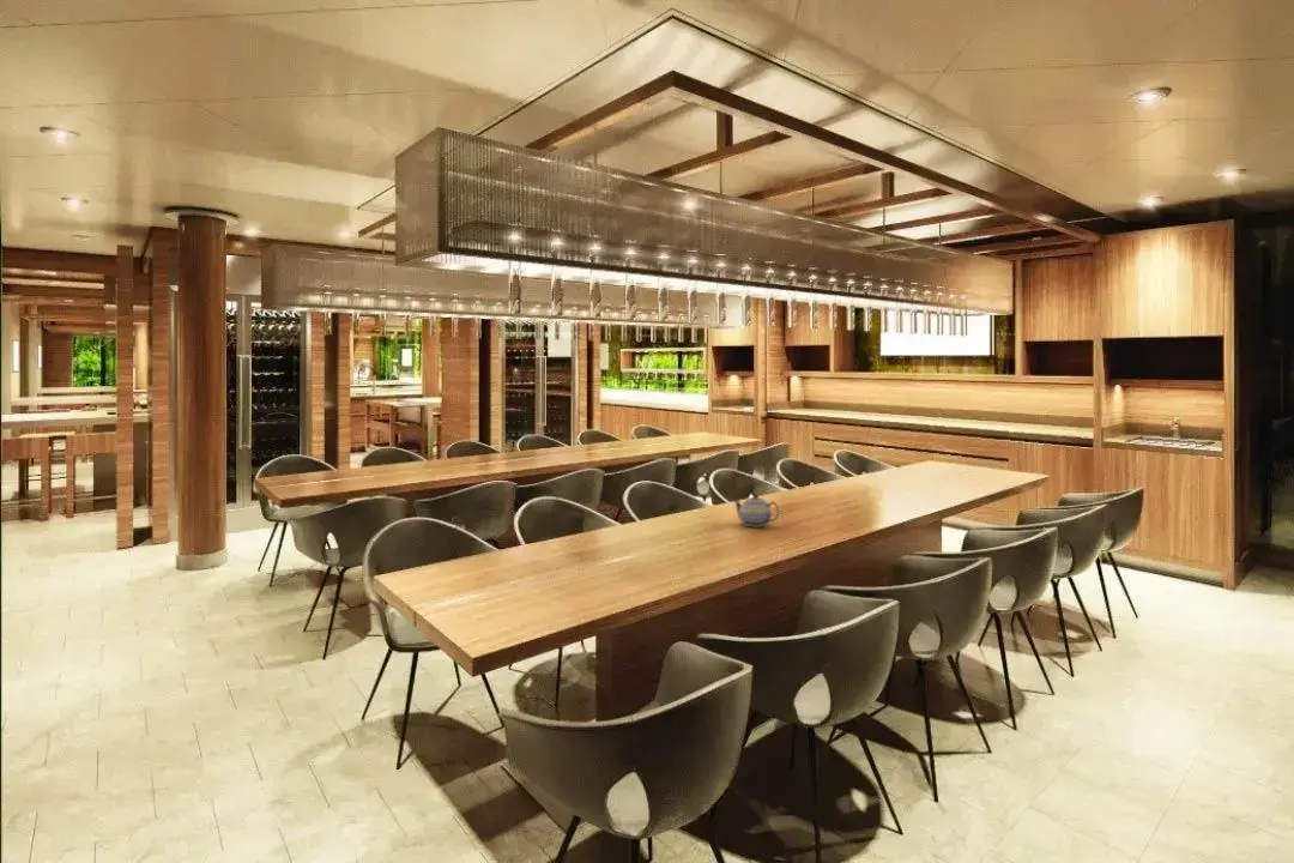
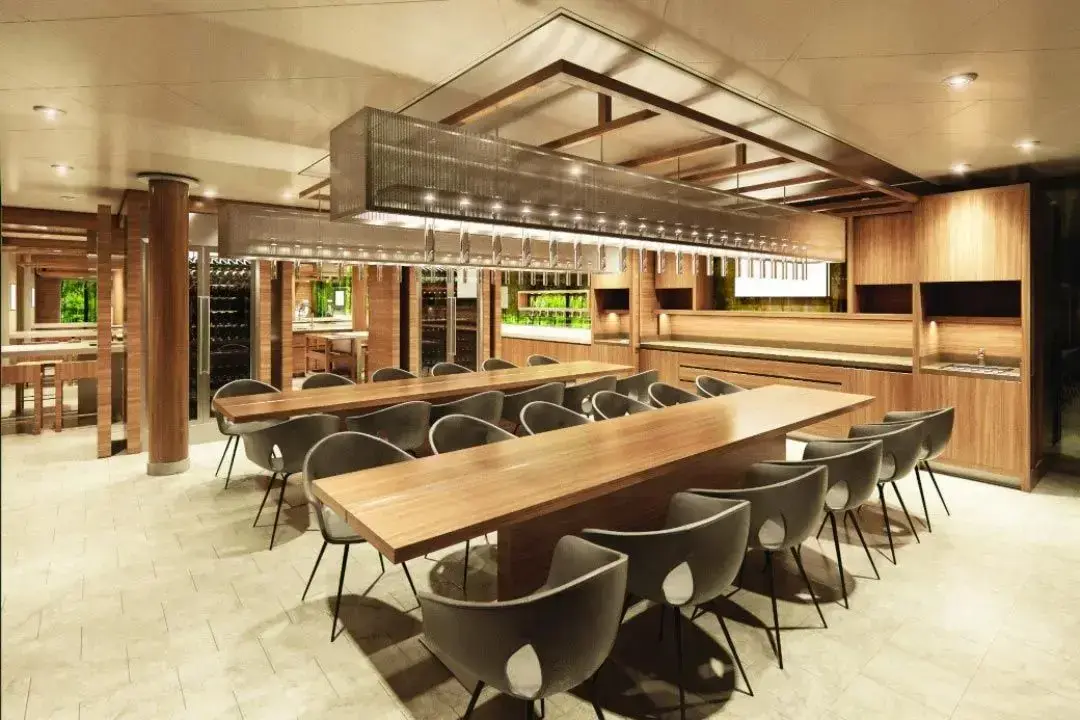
- teapot (755, 509)
